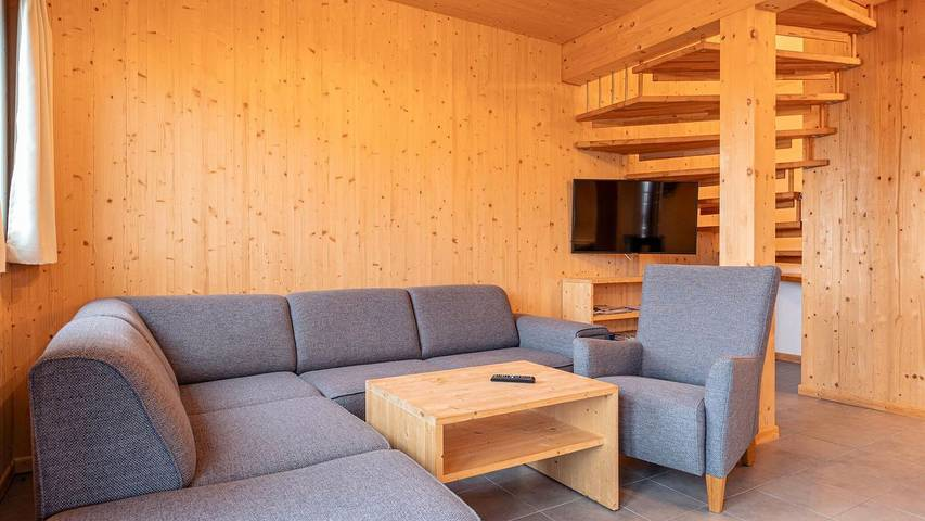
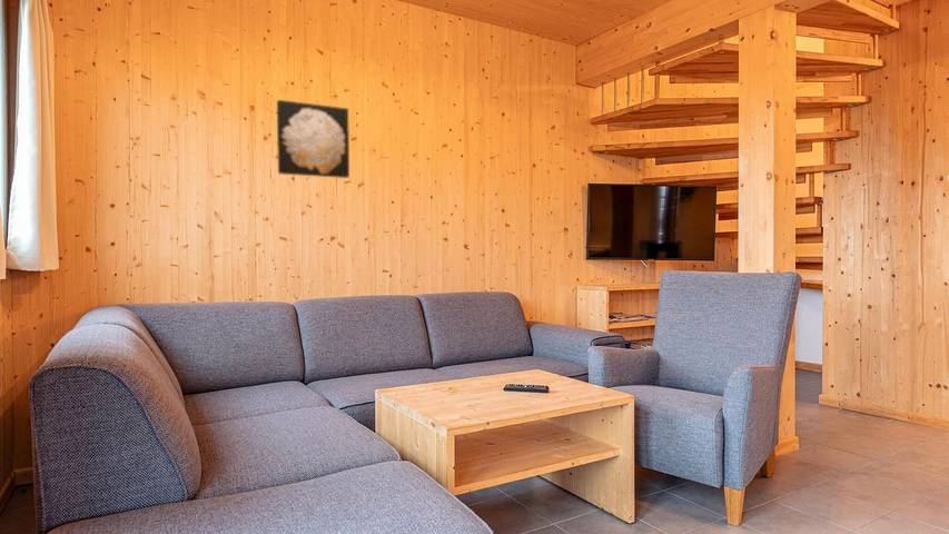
+ wall art (314, 140)
